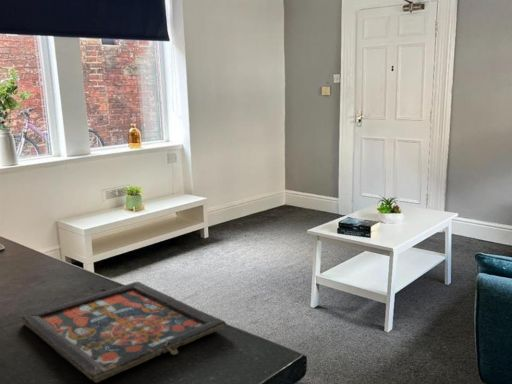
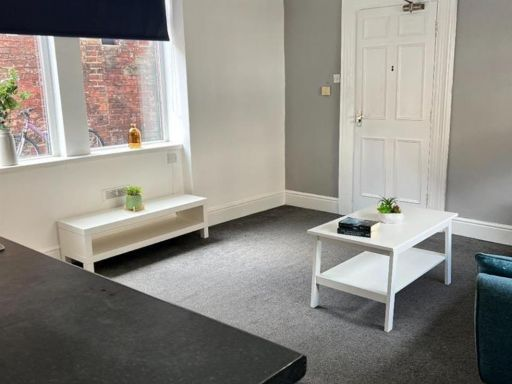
- board game (122, 323)
